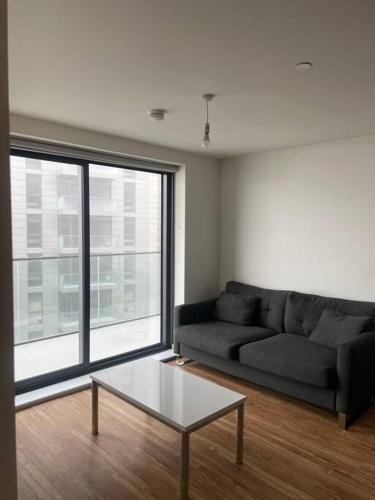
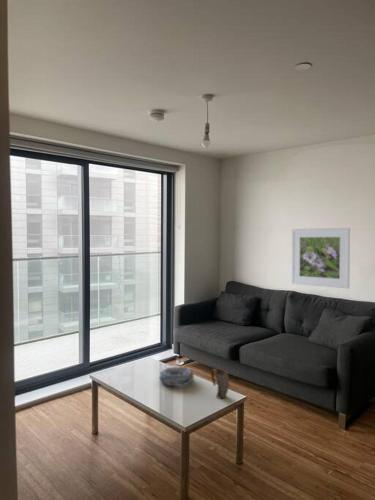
+ mug (219, 383)
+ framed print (319, 257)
+ decorative bowl (176, 375)
